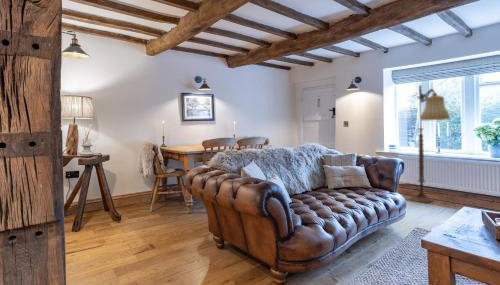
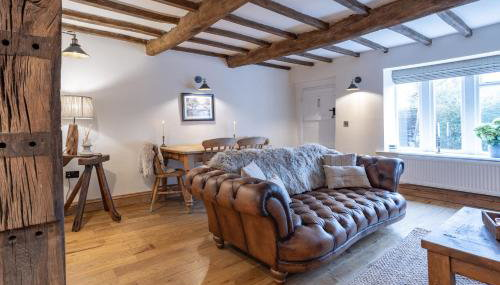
- floor lamp (423, 144)
